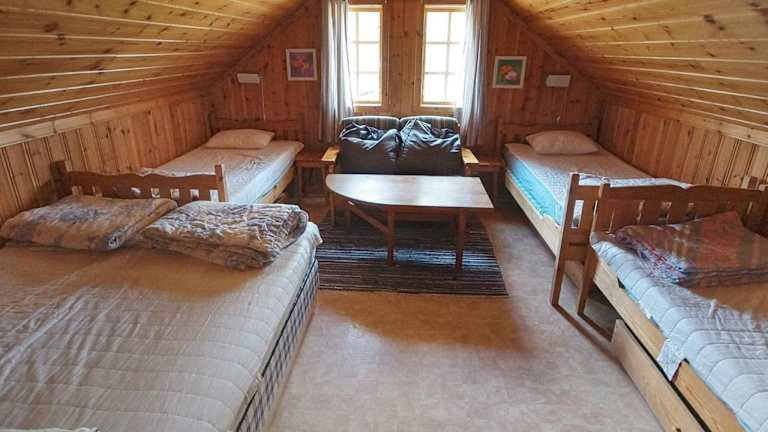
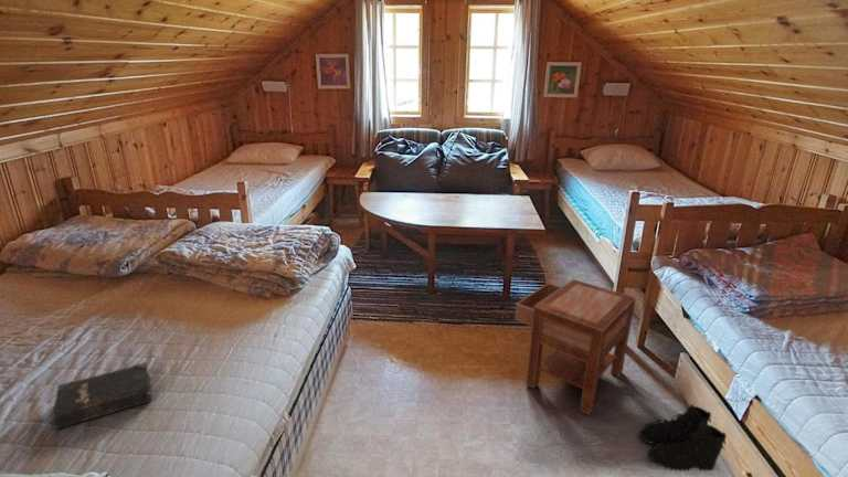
+ boots (681, 433)
+ hardback book (105, 393)
+ nightstand (573, 338)
